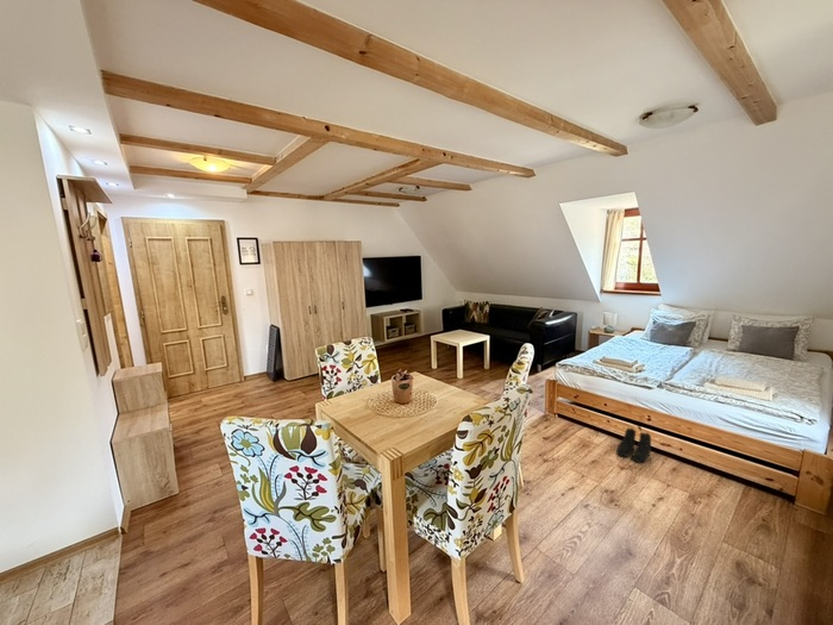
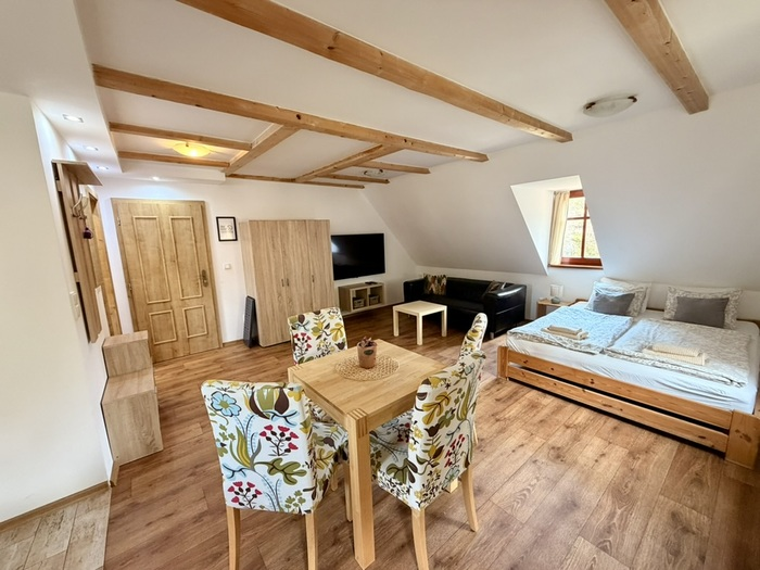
- boots (633, 443)
